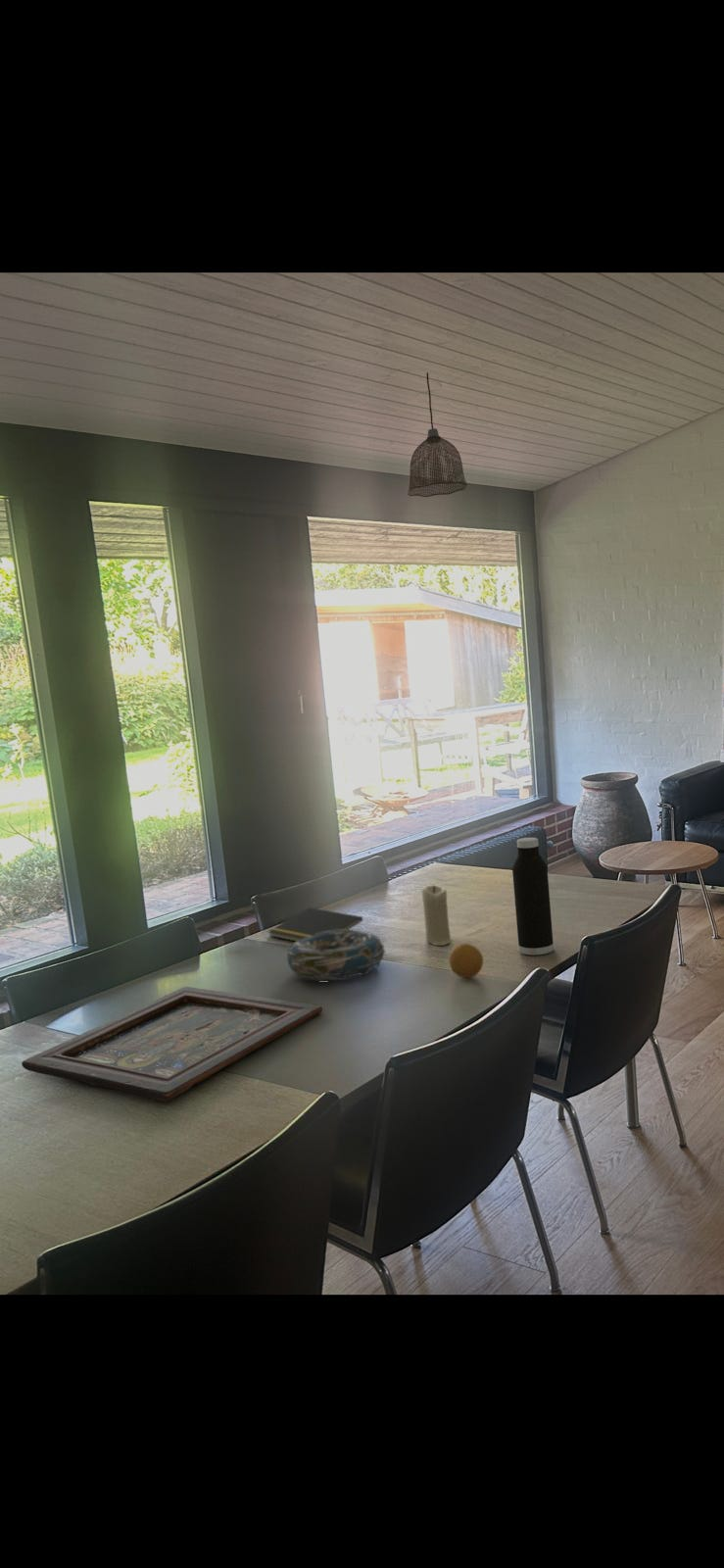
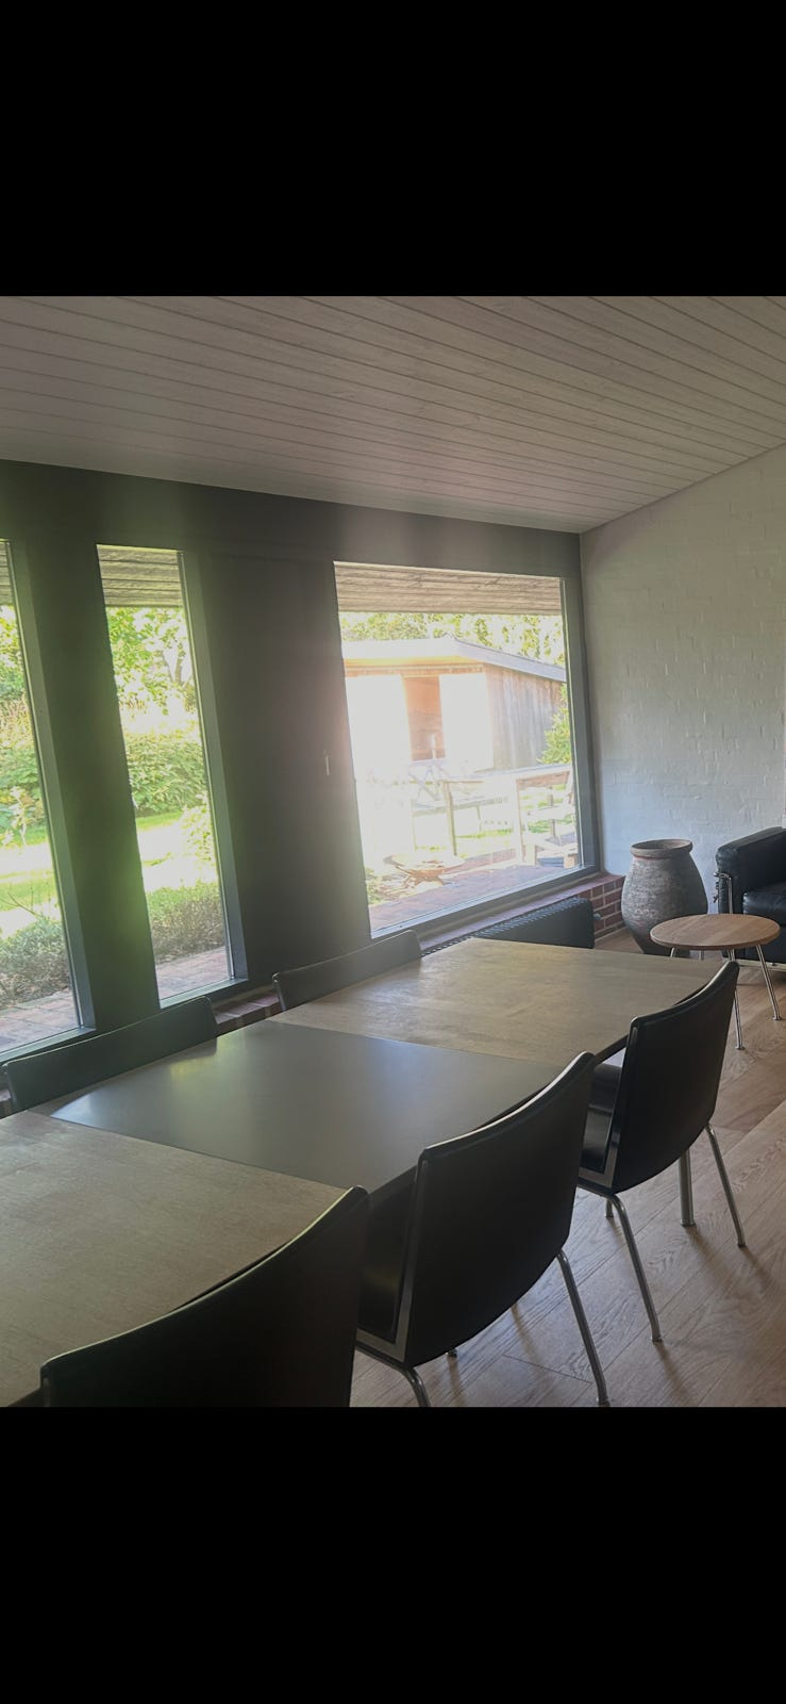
- pendant lamp (432, 432)
- fruit (465, 960)
- decorative bowl (335, 955)
- candle (436, 912)
- water bottle (531, 895)
- notepad (314, 926)
- religious icon (177, 1035)
